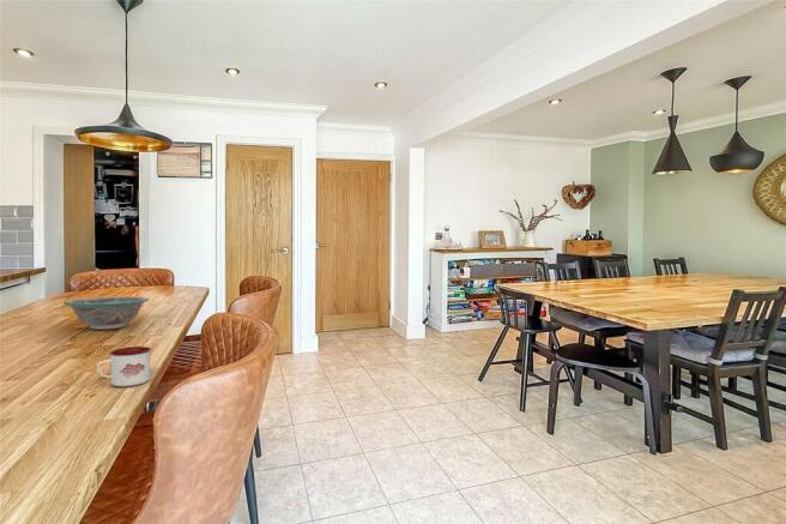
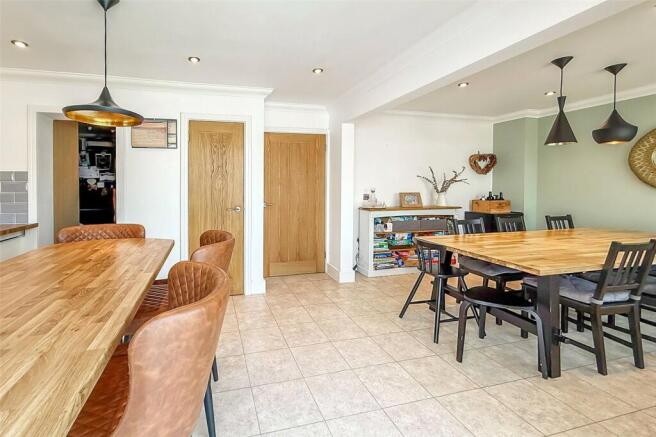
- mug (125, 366)
- bowl (108, 313)
